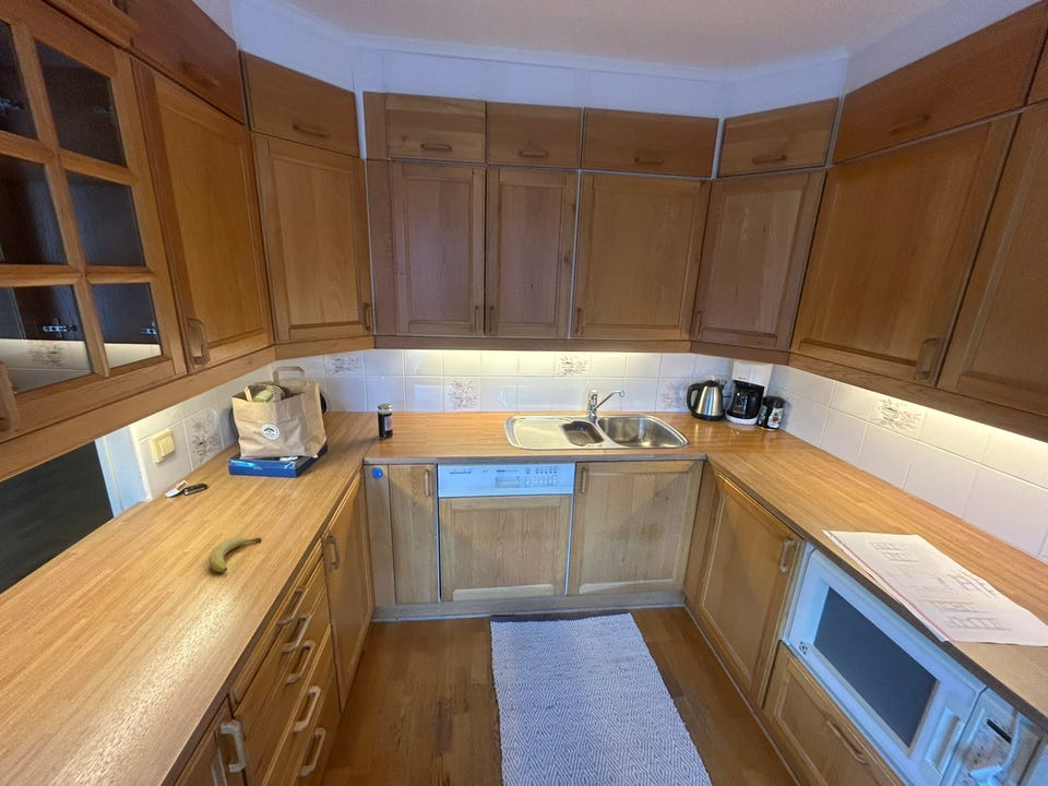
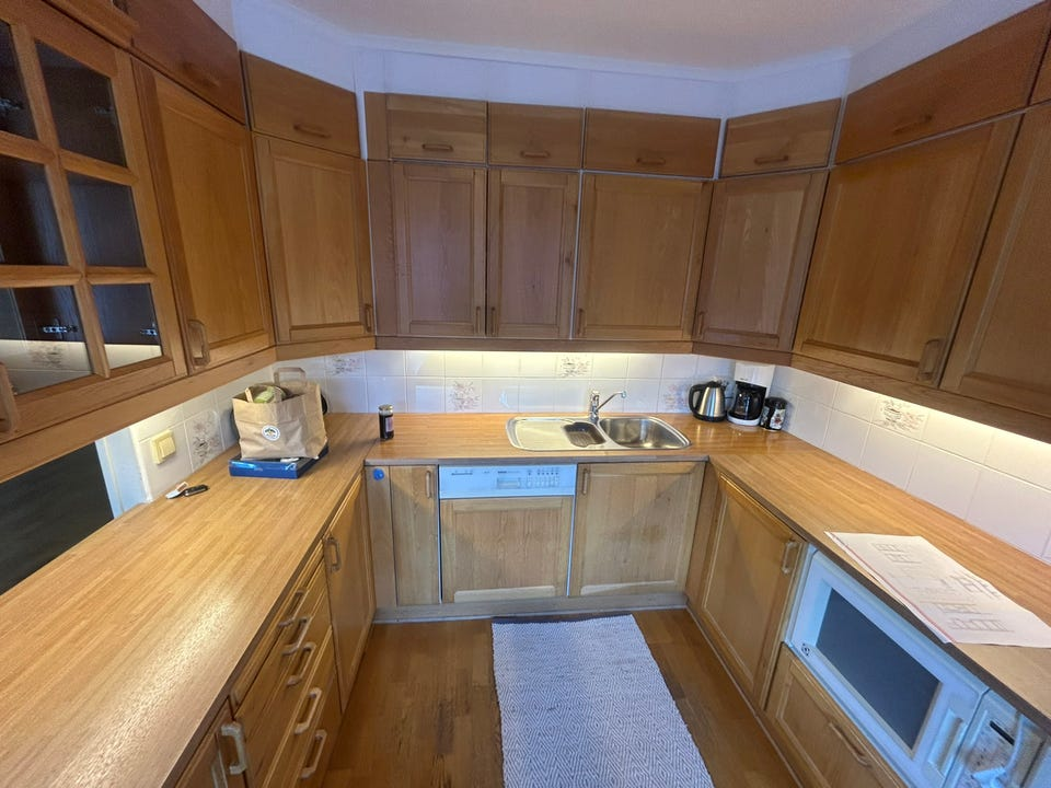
- fruit (230, 549)
